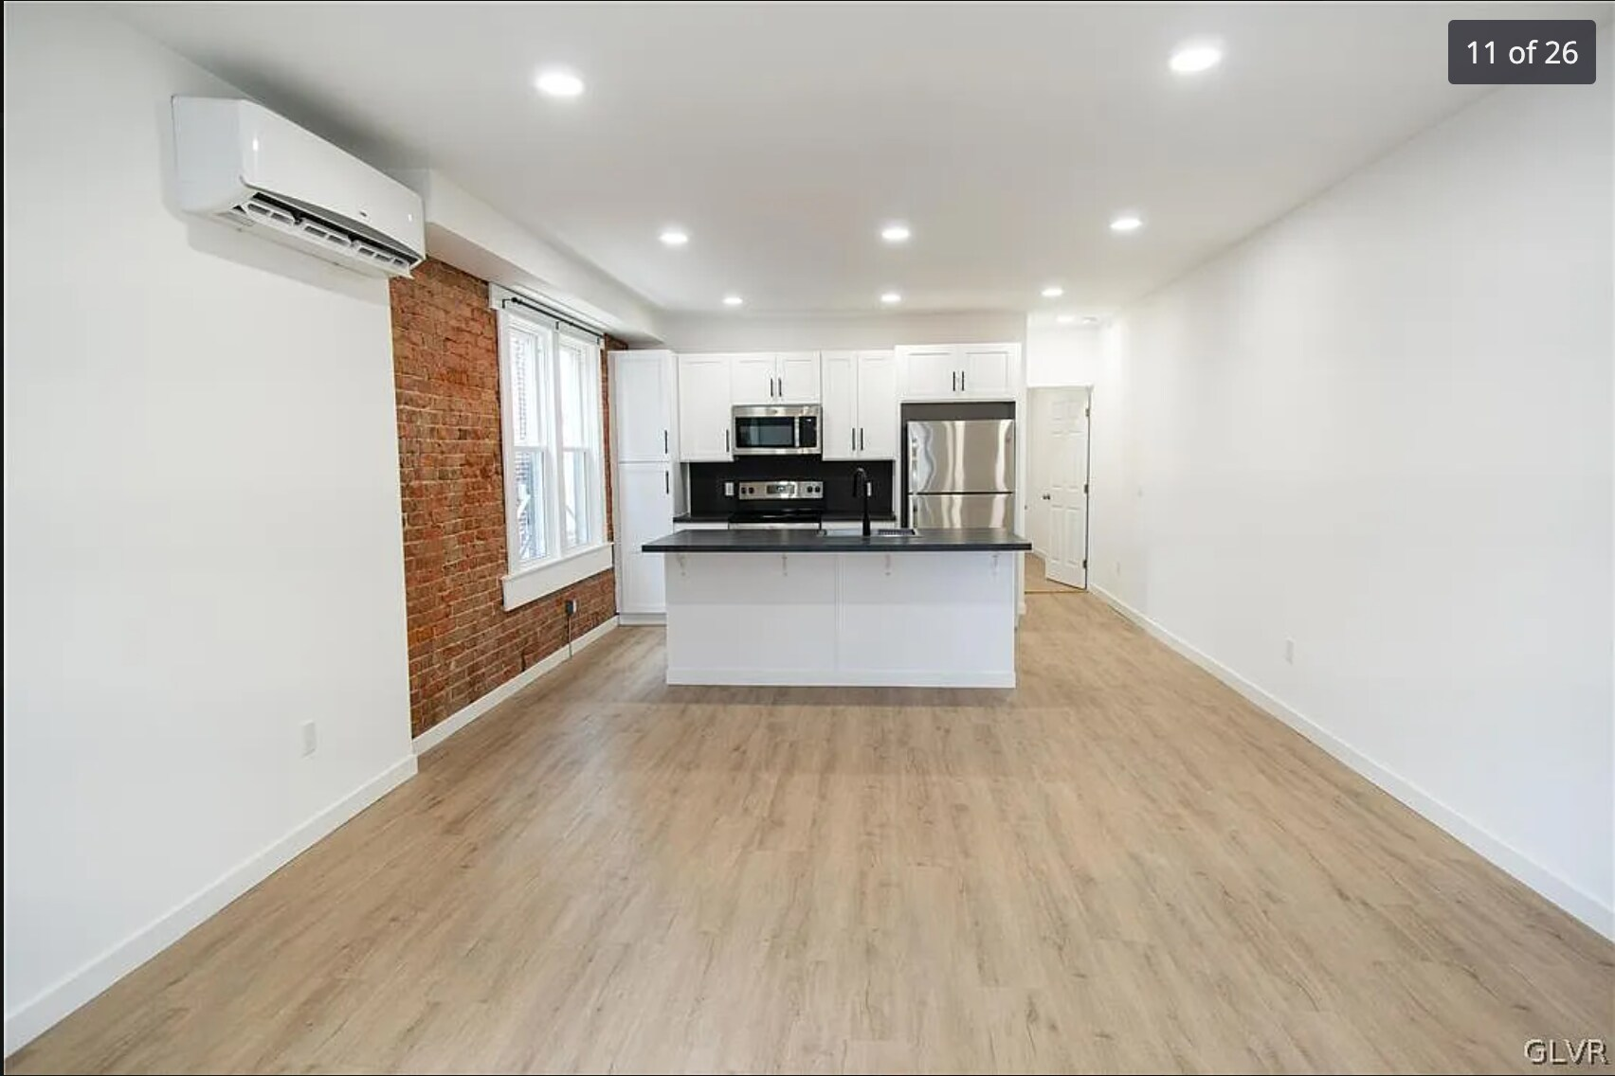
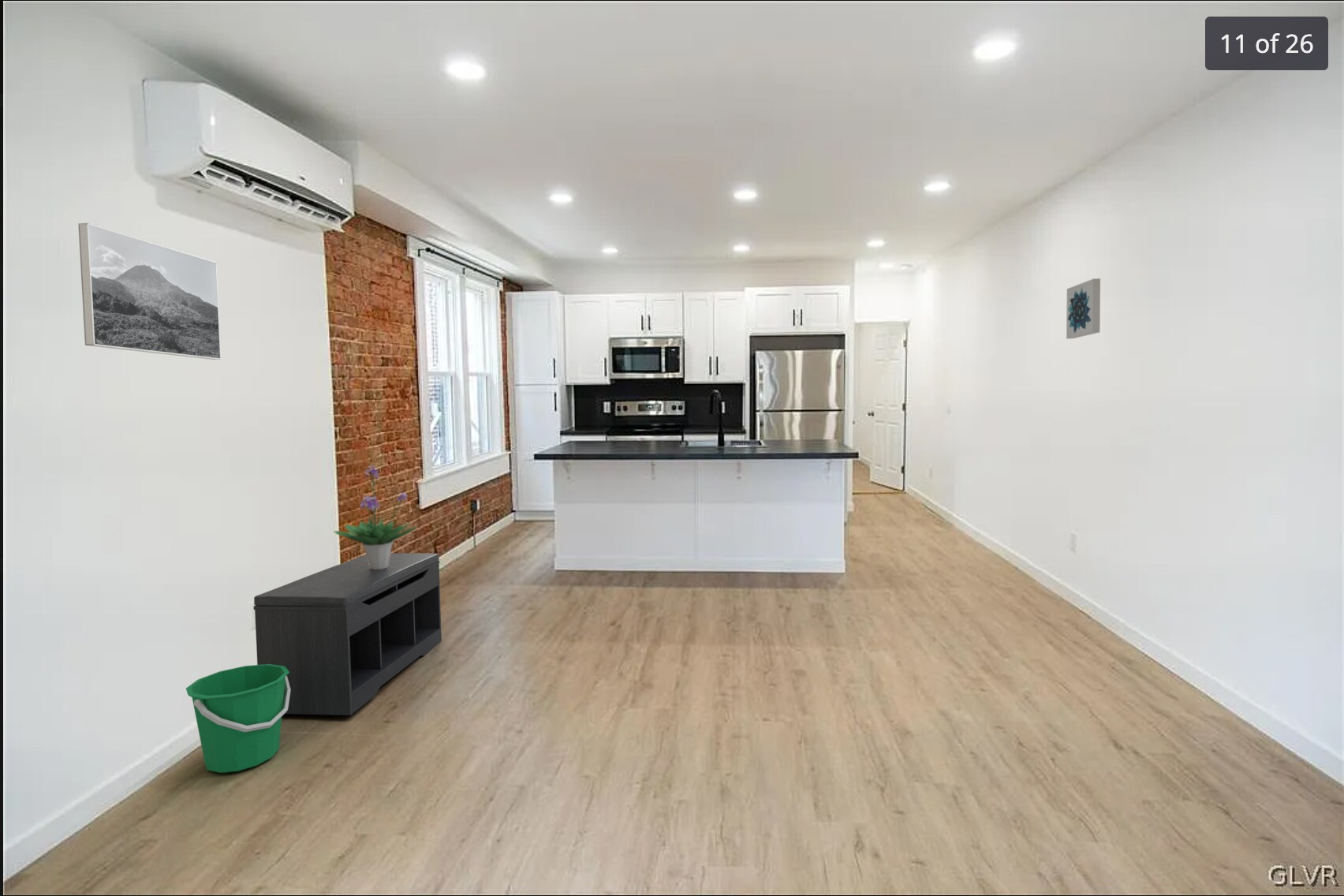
+ potted plant (375, 517)
+ bucket (240, 719)
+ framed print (158, 299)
+ bench (360, 622)
+ wall art (1082, 309)
